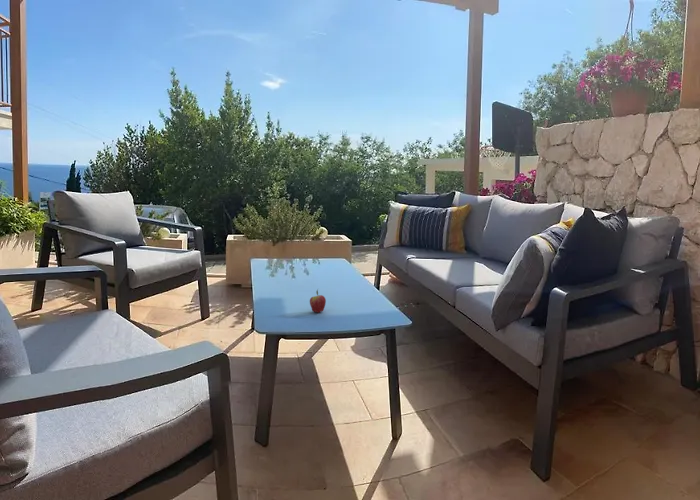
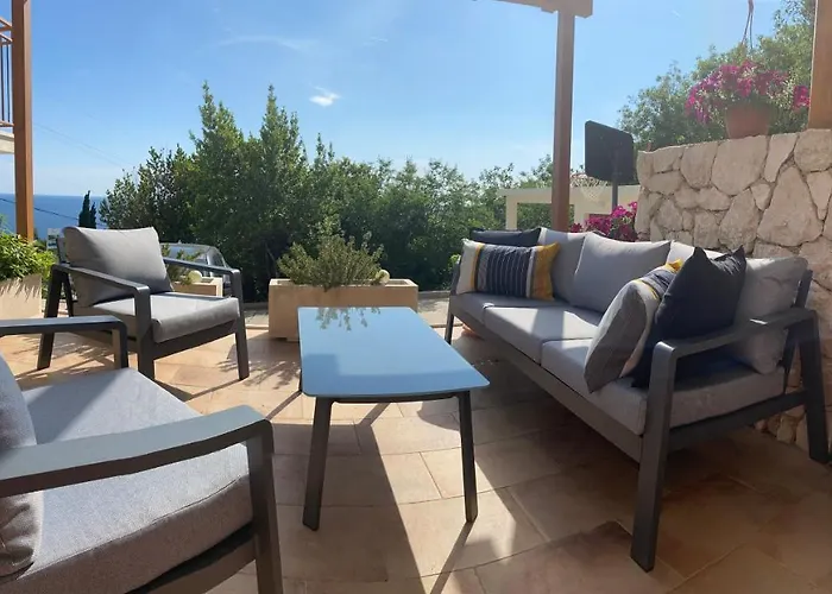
- fruit (317, 300)
